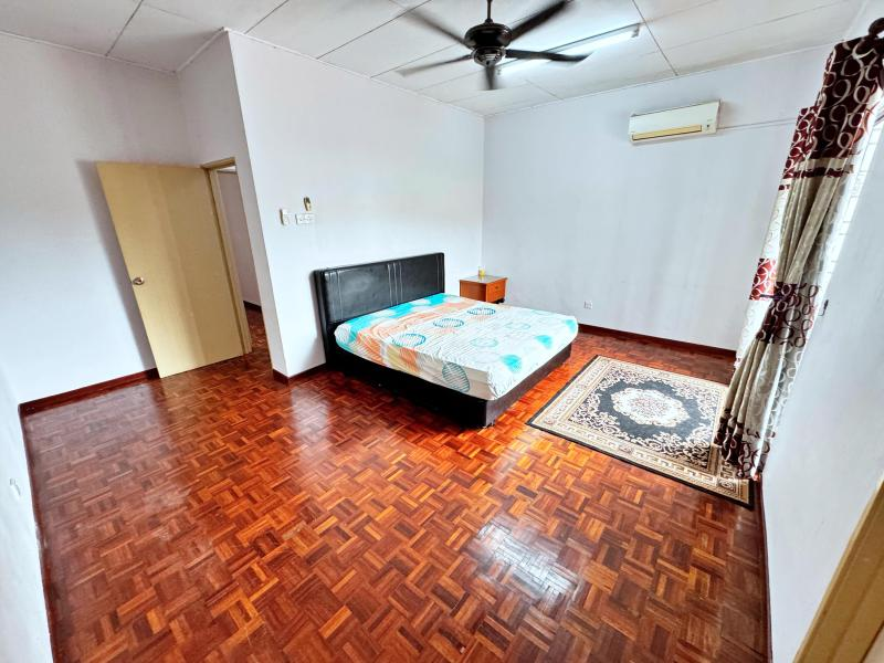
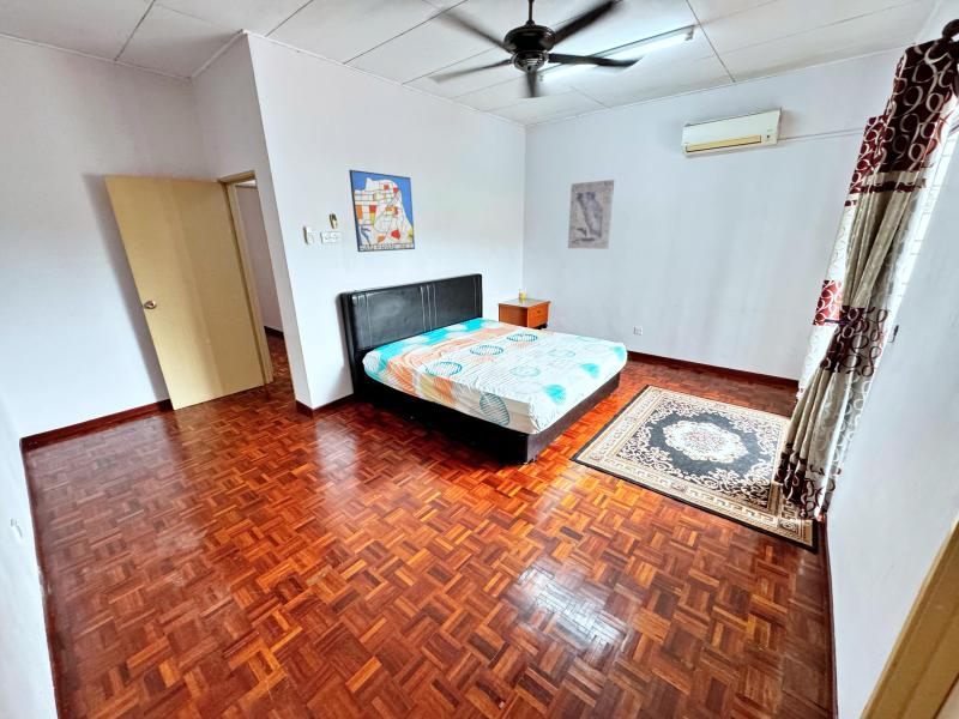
+ wall art (385, 213)
+ wall art (589, 216)
